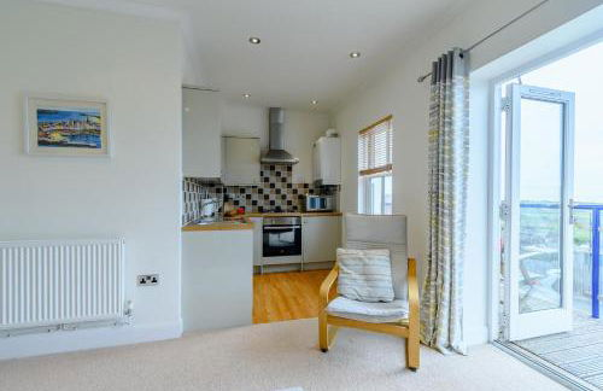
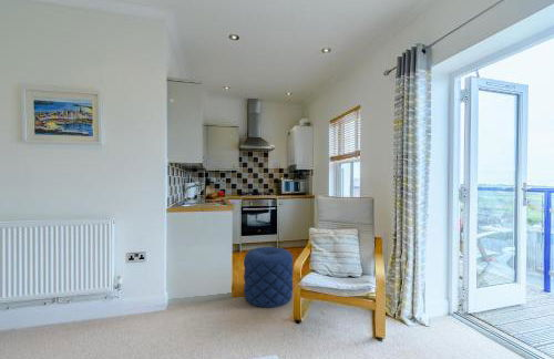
+ pouf (268, 273)
